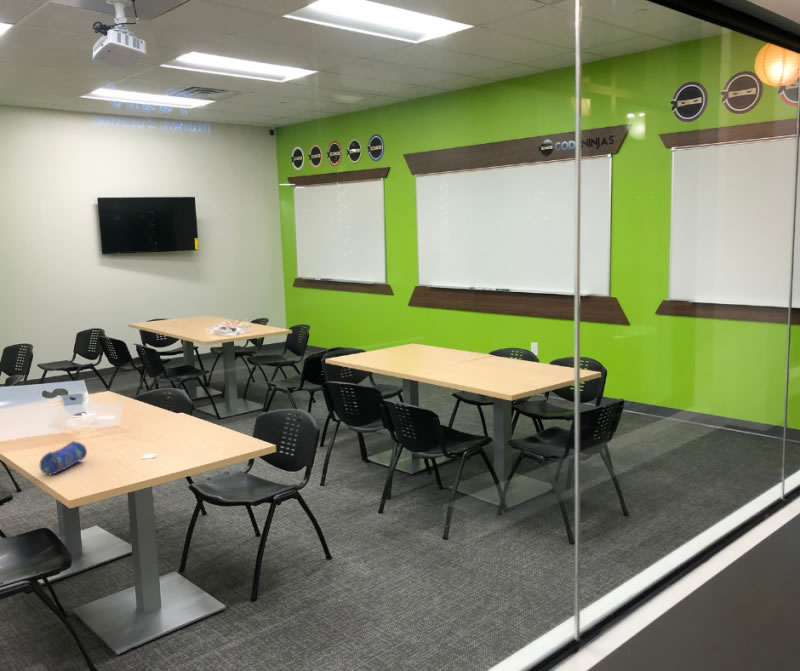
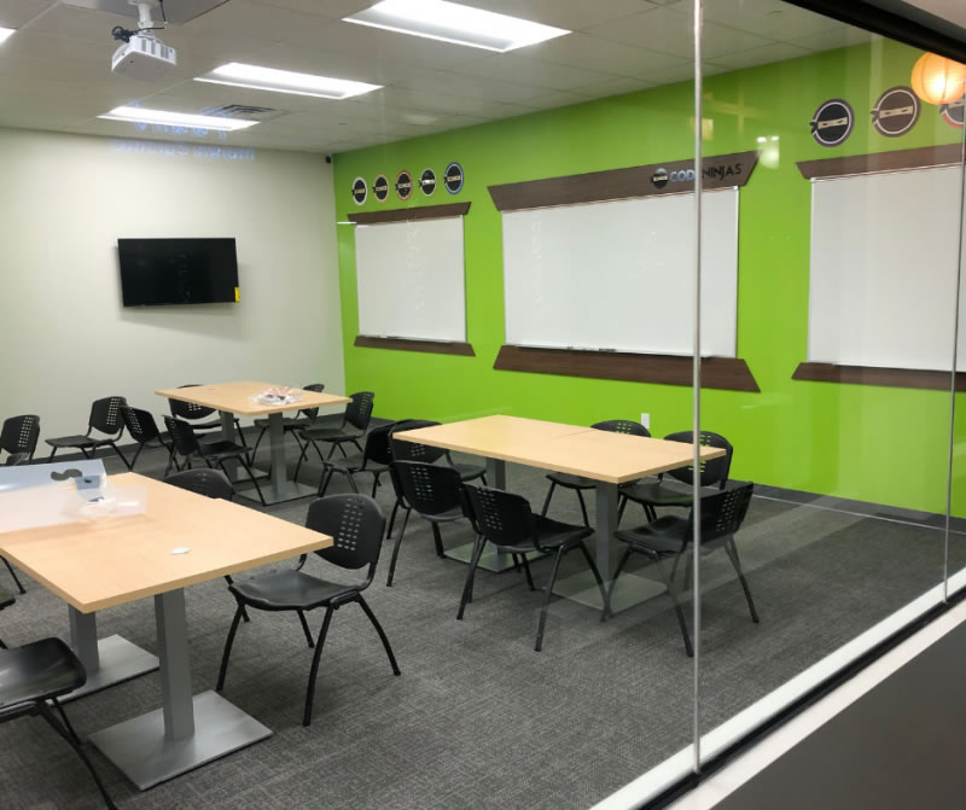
- pencil case (63, 457)
